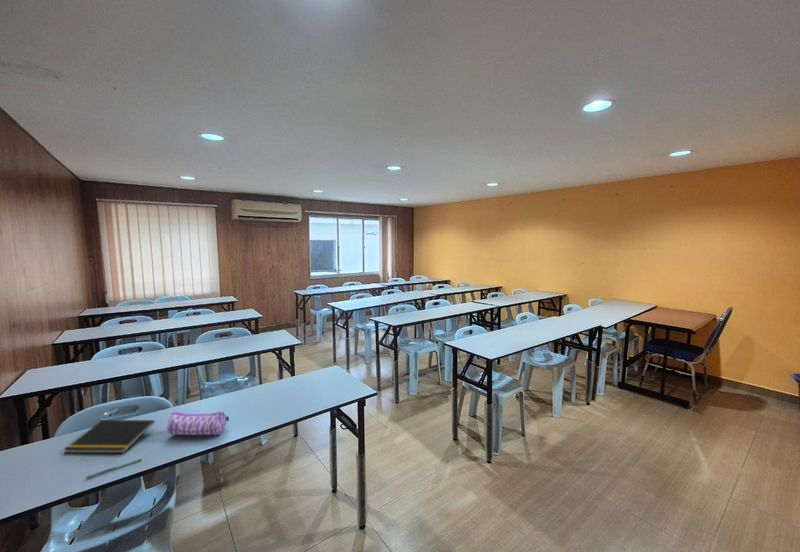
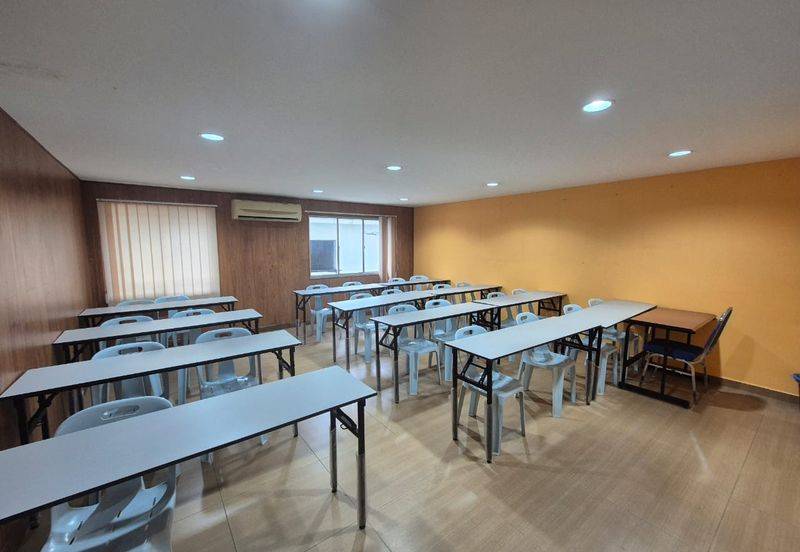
- pen (115, 467)
- pencil case (197, 422)
- notepad (112, 435)
